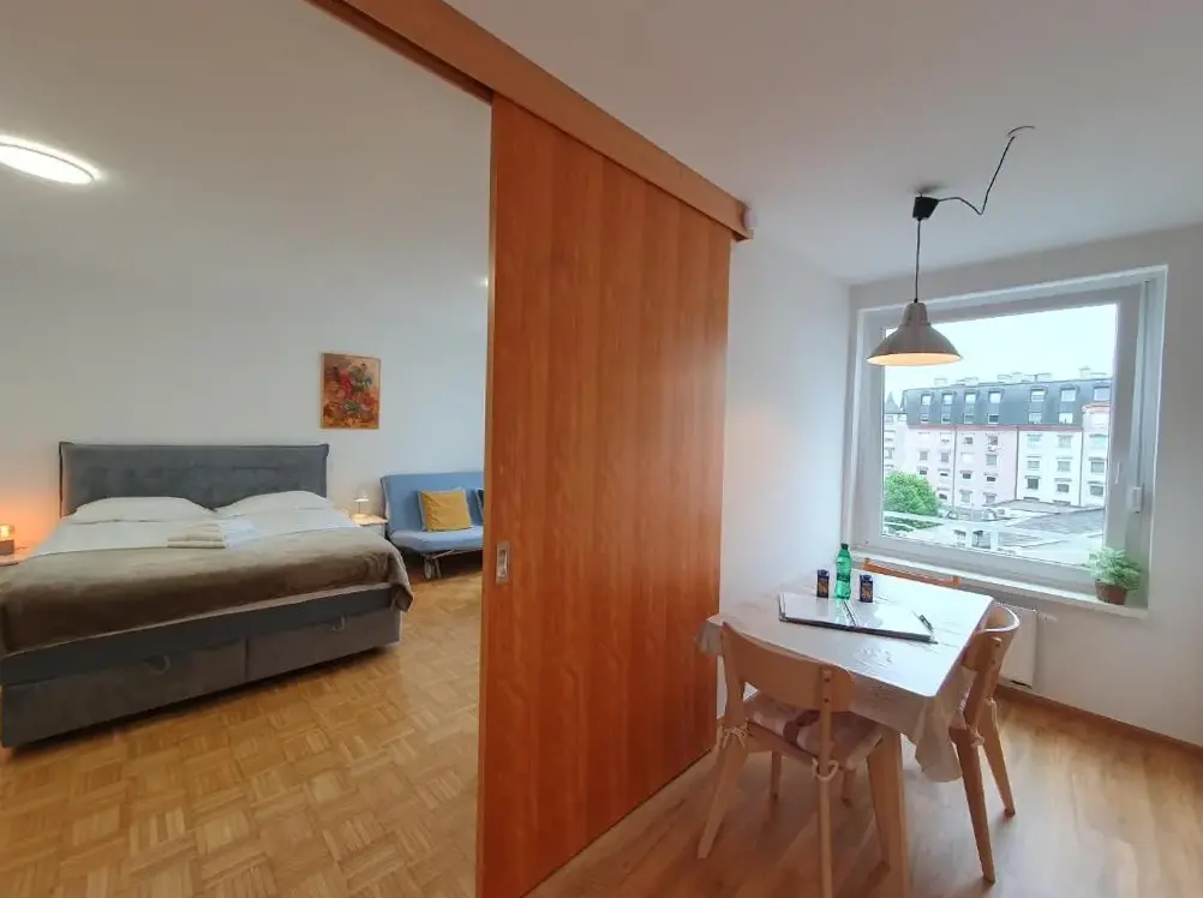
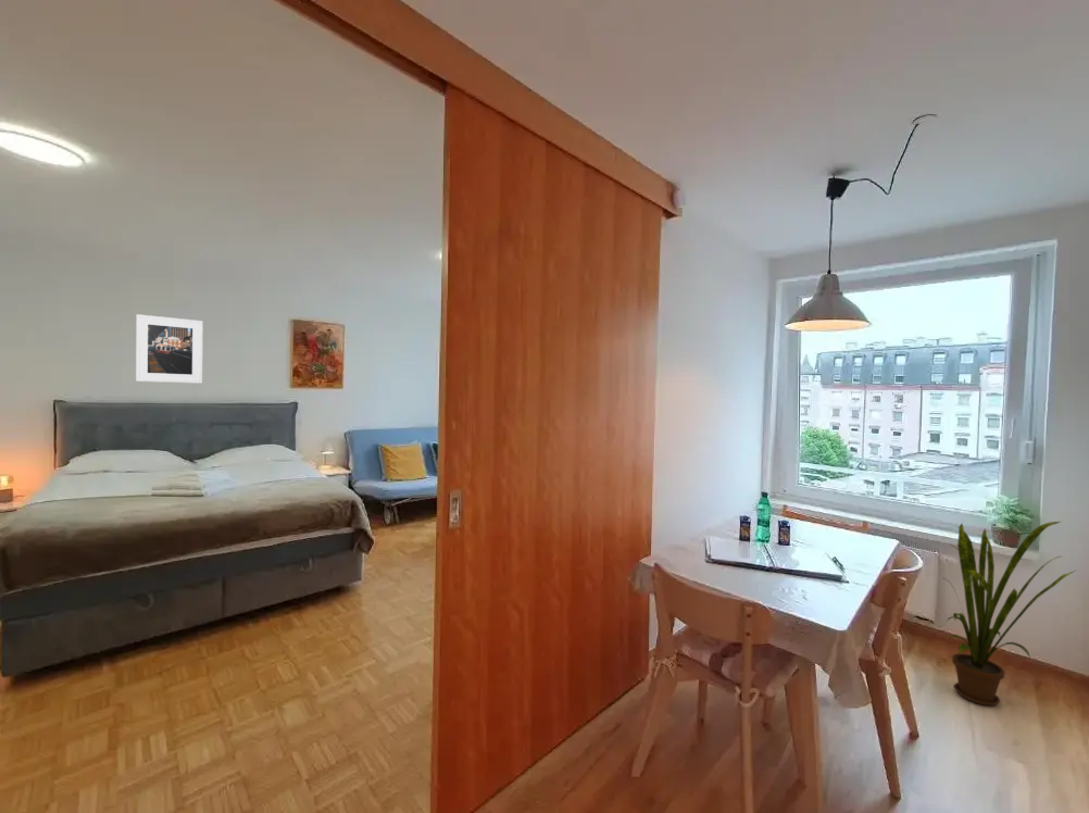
+ house plant (988, 605)
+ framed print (170, 350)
